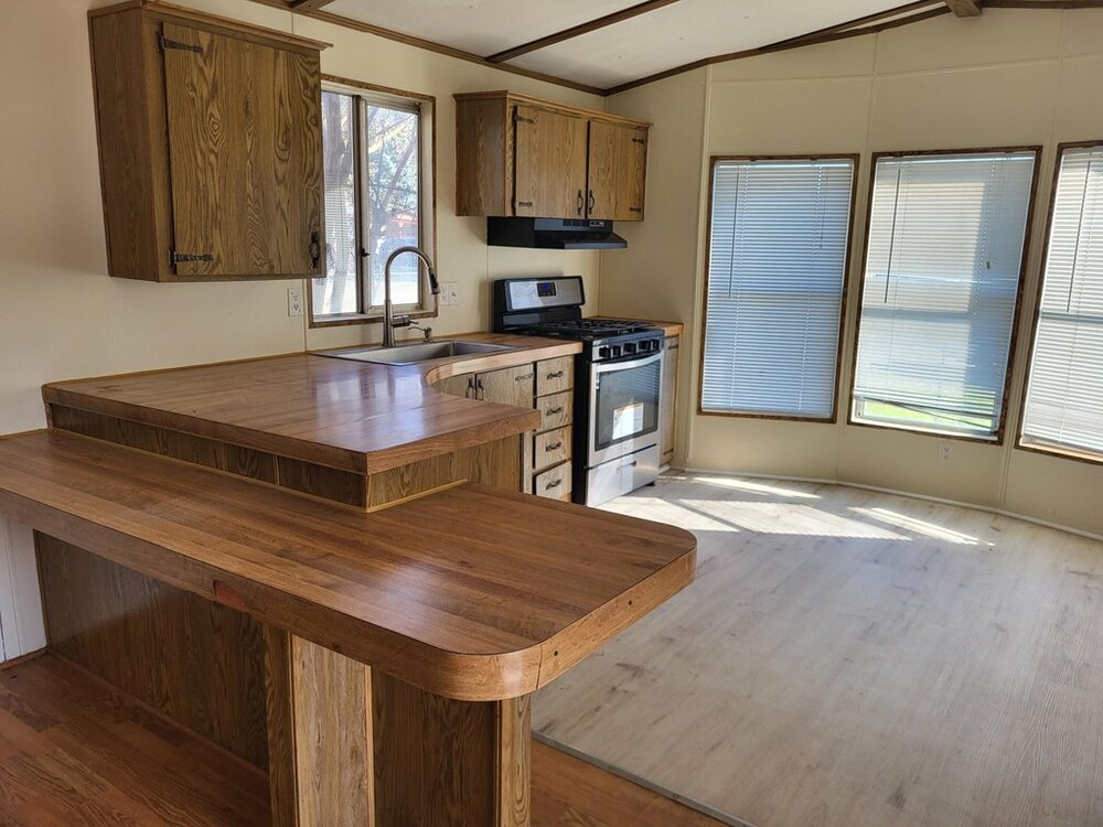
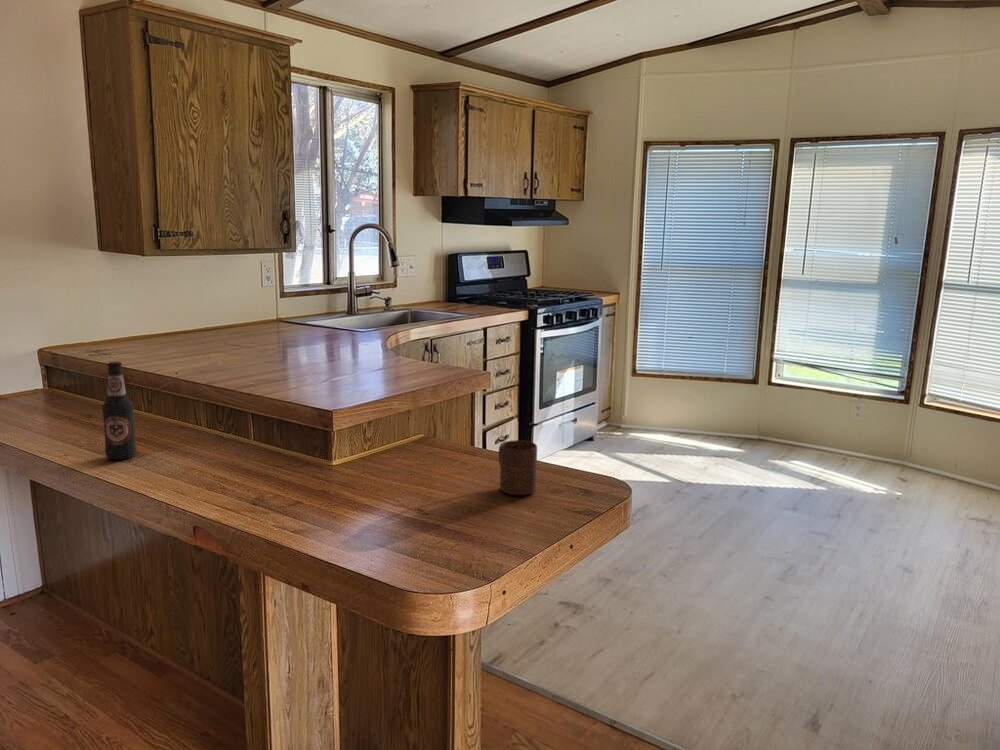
+ bottle (118, 410)
+ cup (514, 466)
